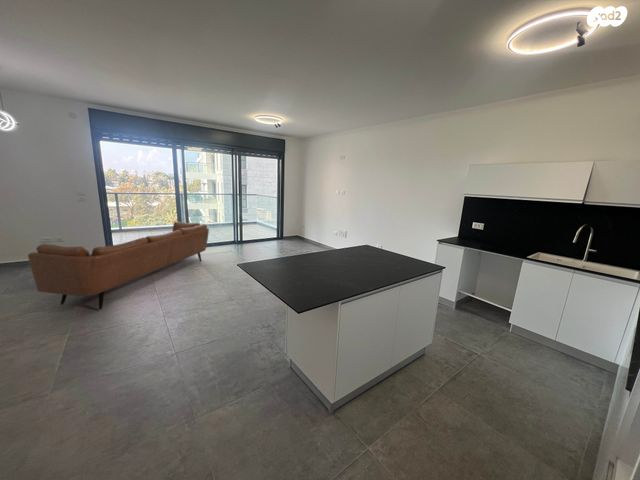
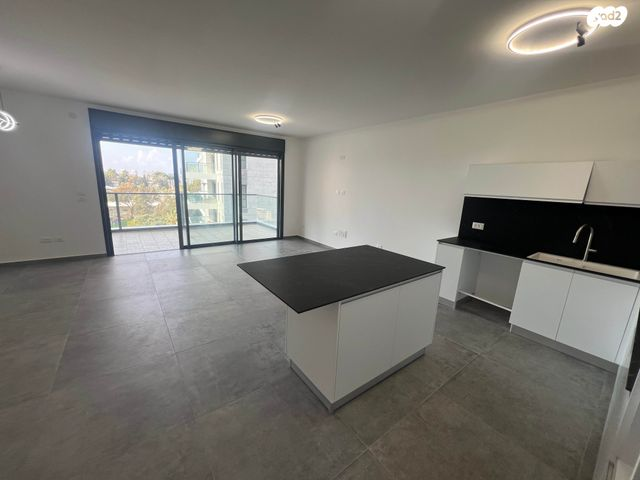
- leather (148, 255)
